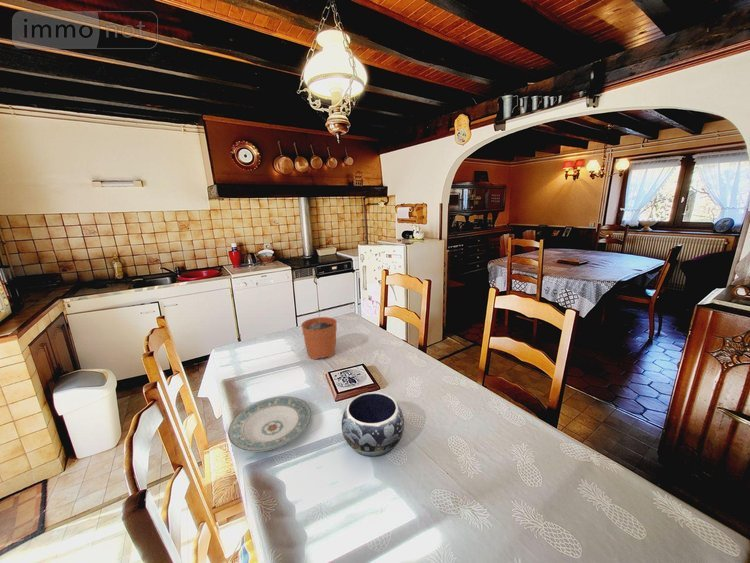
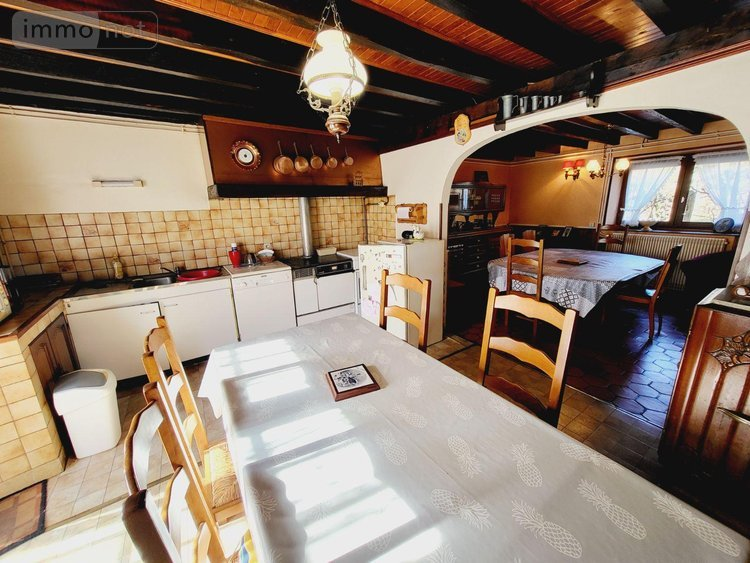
- decorative bowl (372, 422)
- plate (271, 424)
- plant pot (319, 330)
